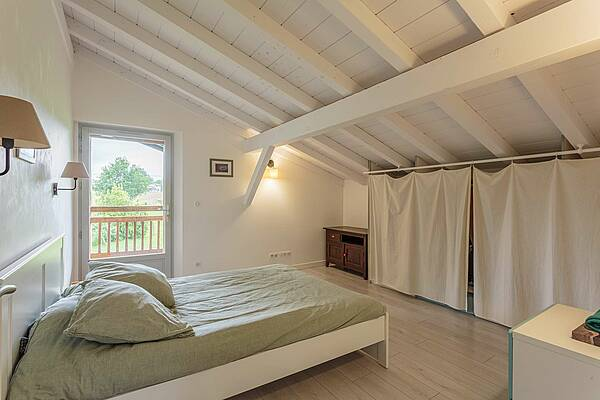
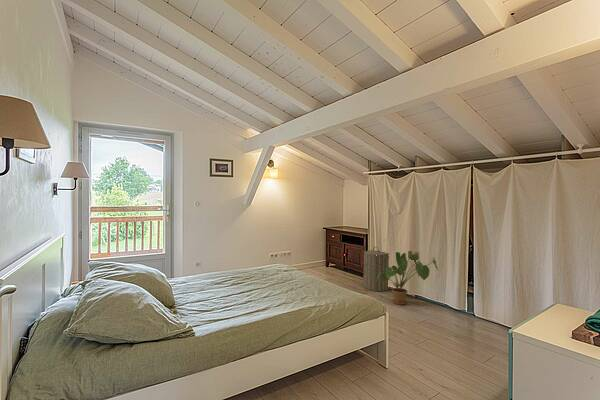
+ house plant (407, 277)
+ laundry hamper (376, 267)
